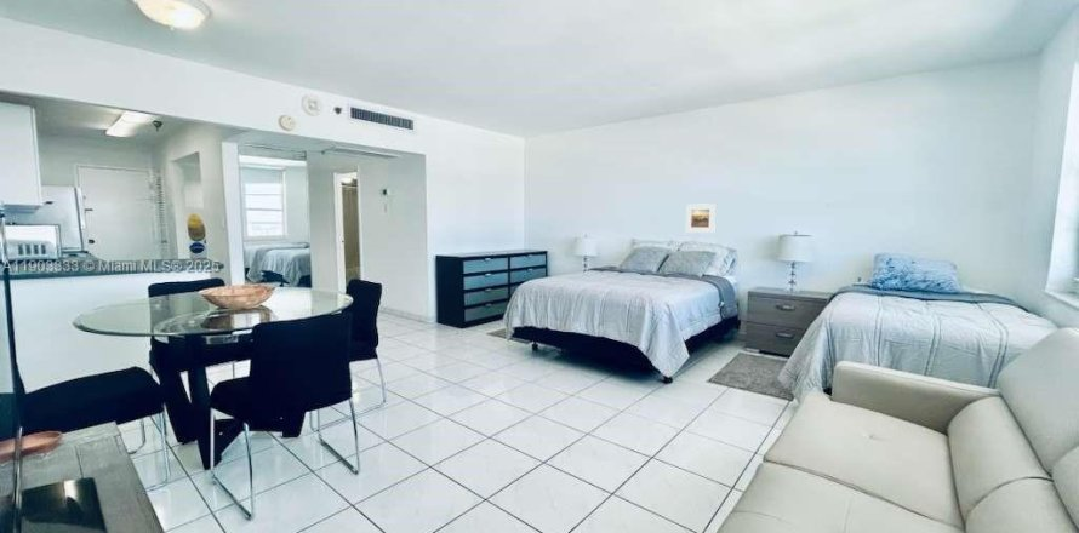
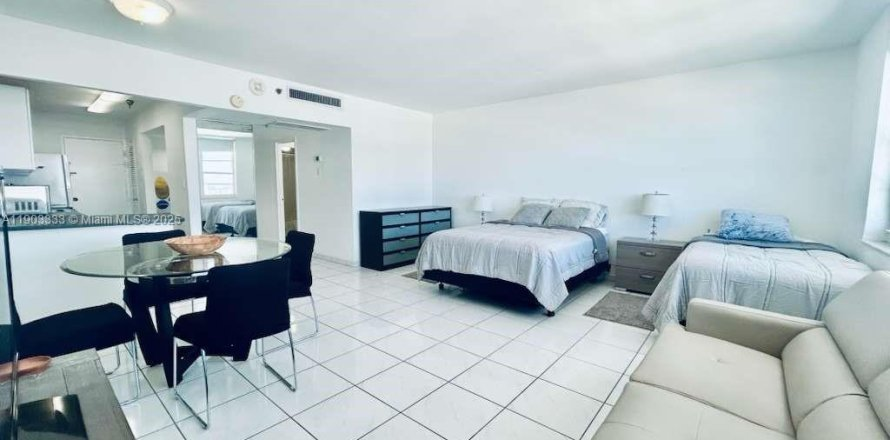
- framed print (700, 218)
